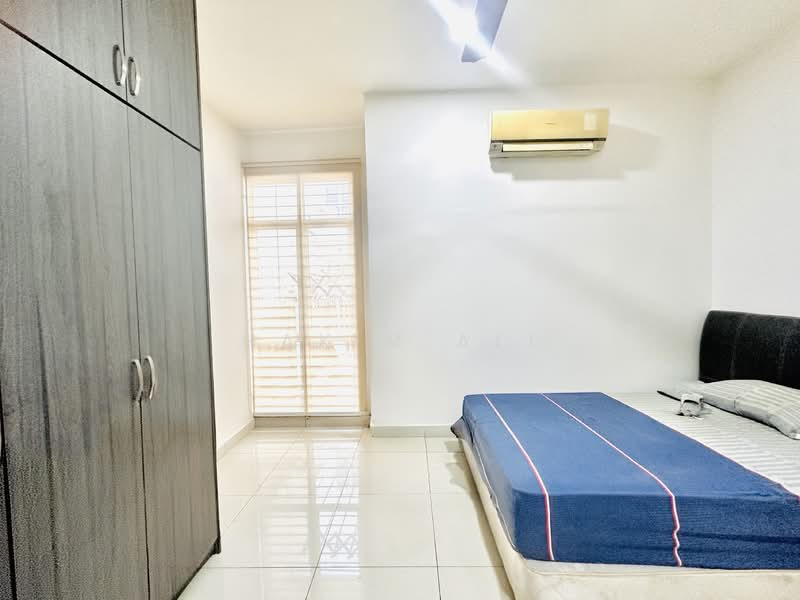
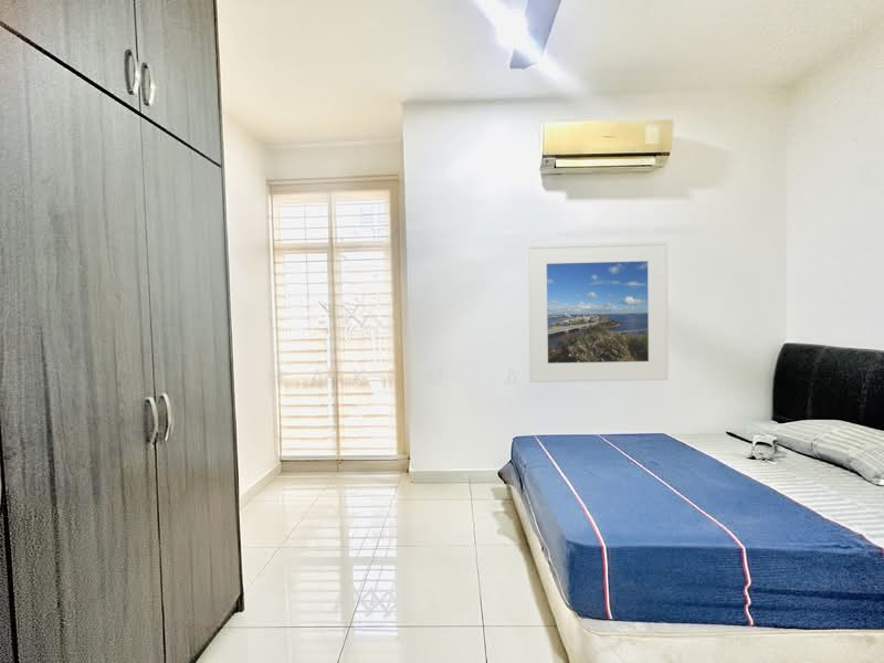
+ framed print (597, 312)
